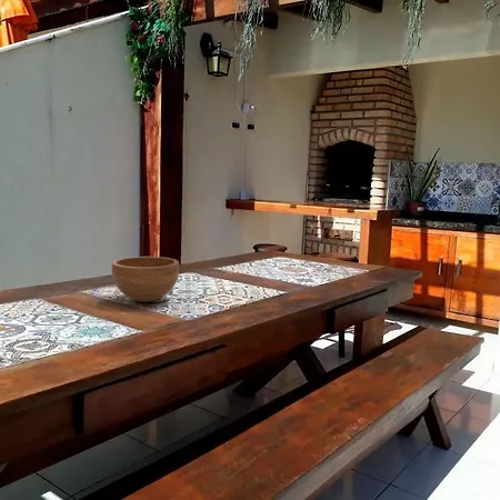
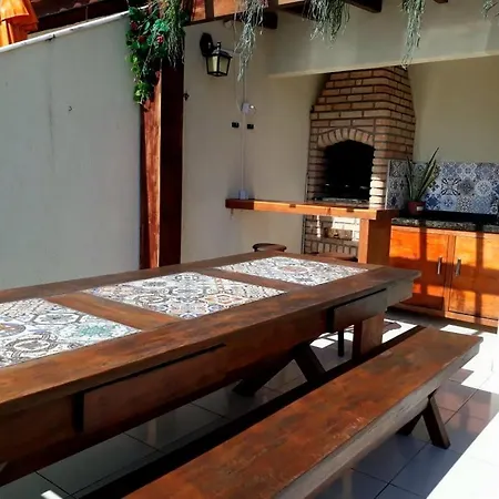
- bowl (146, 281)
